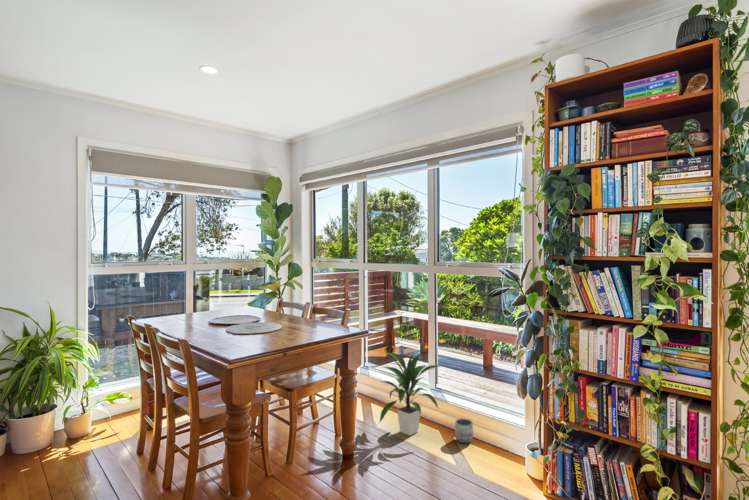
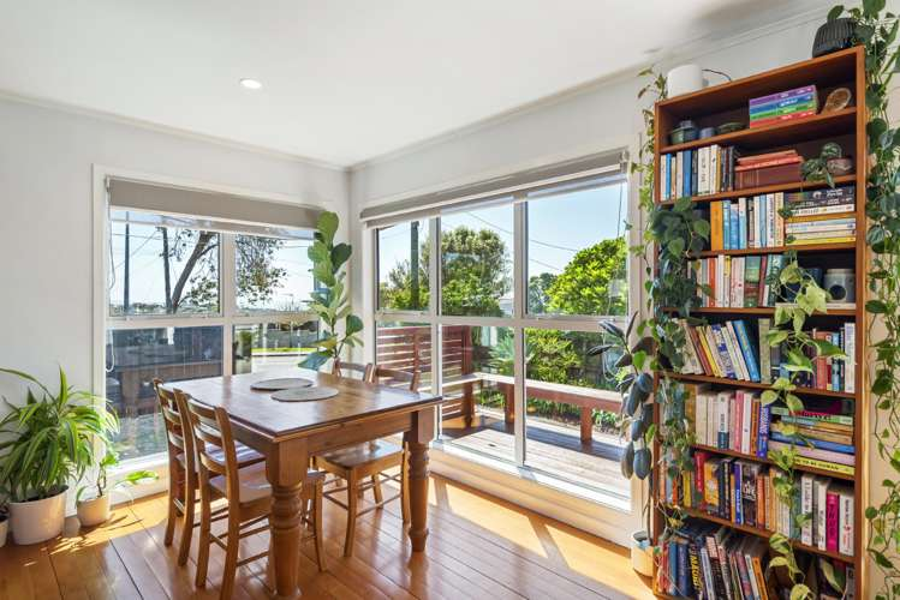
- planter (464, 431)
- indoor plant (405, 390)
